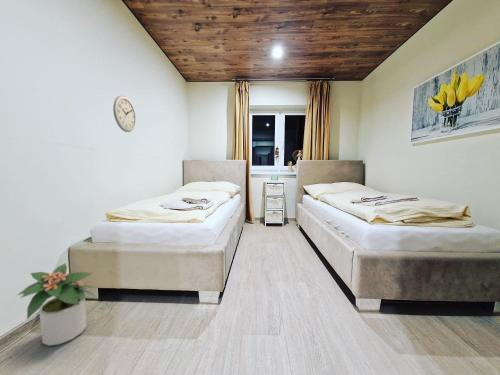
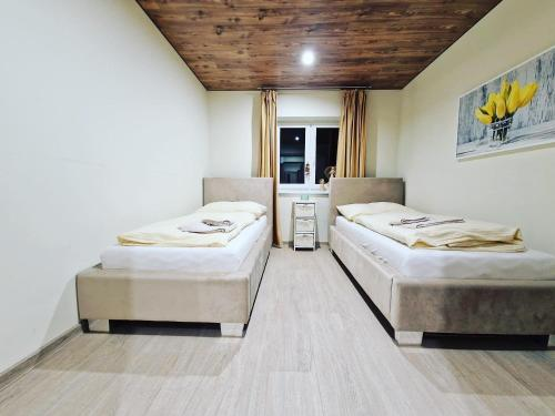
- potted plant (60, 303)
- wall clock (126, 114)
